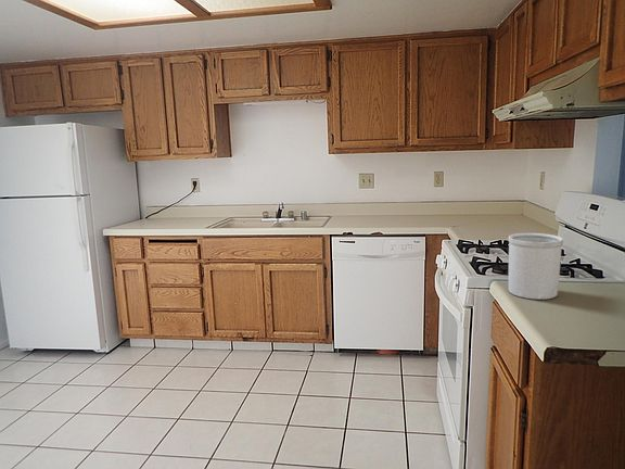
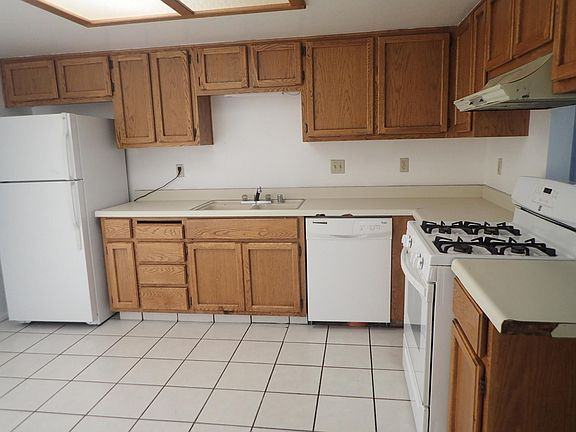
- utensil holder (533, 265)
